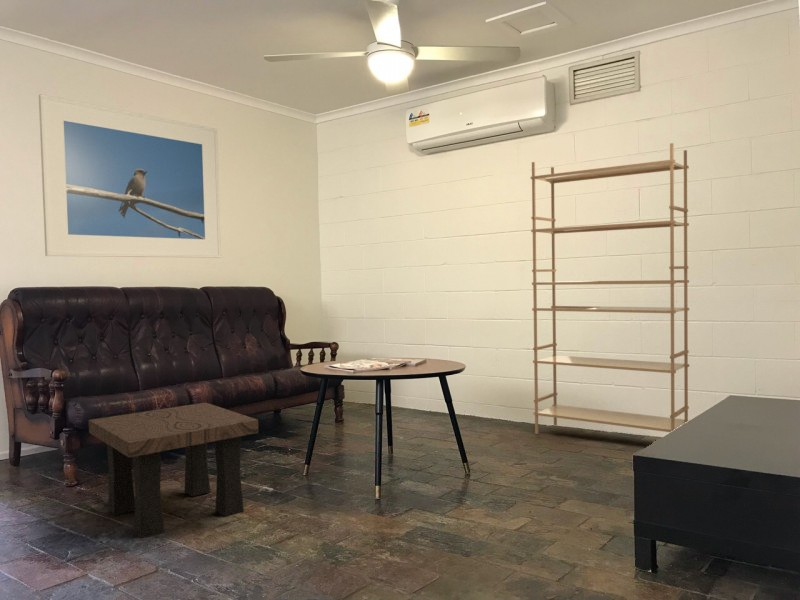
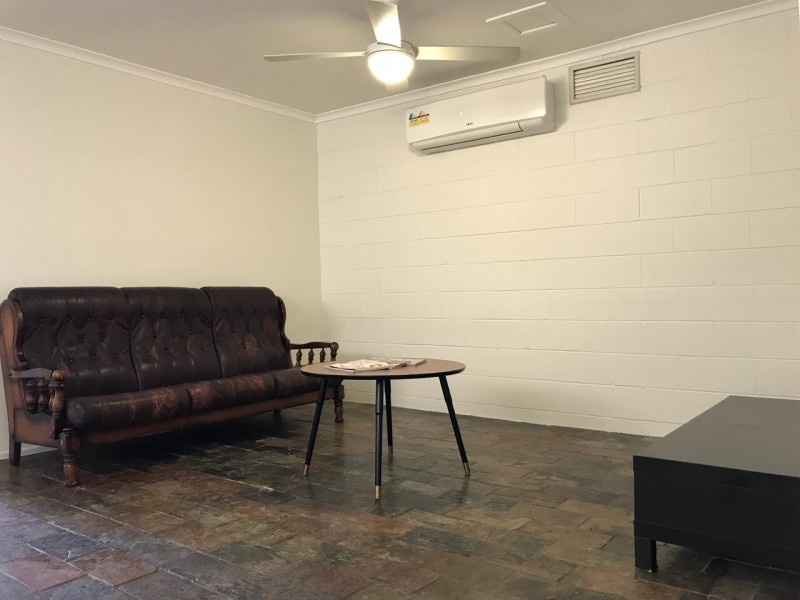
- side table (185, 465)
- bookshelf (607, 307)
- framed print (140, 185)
